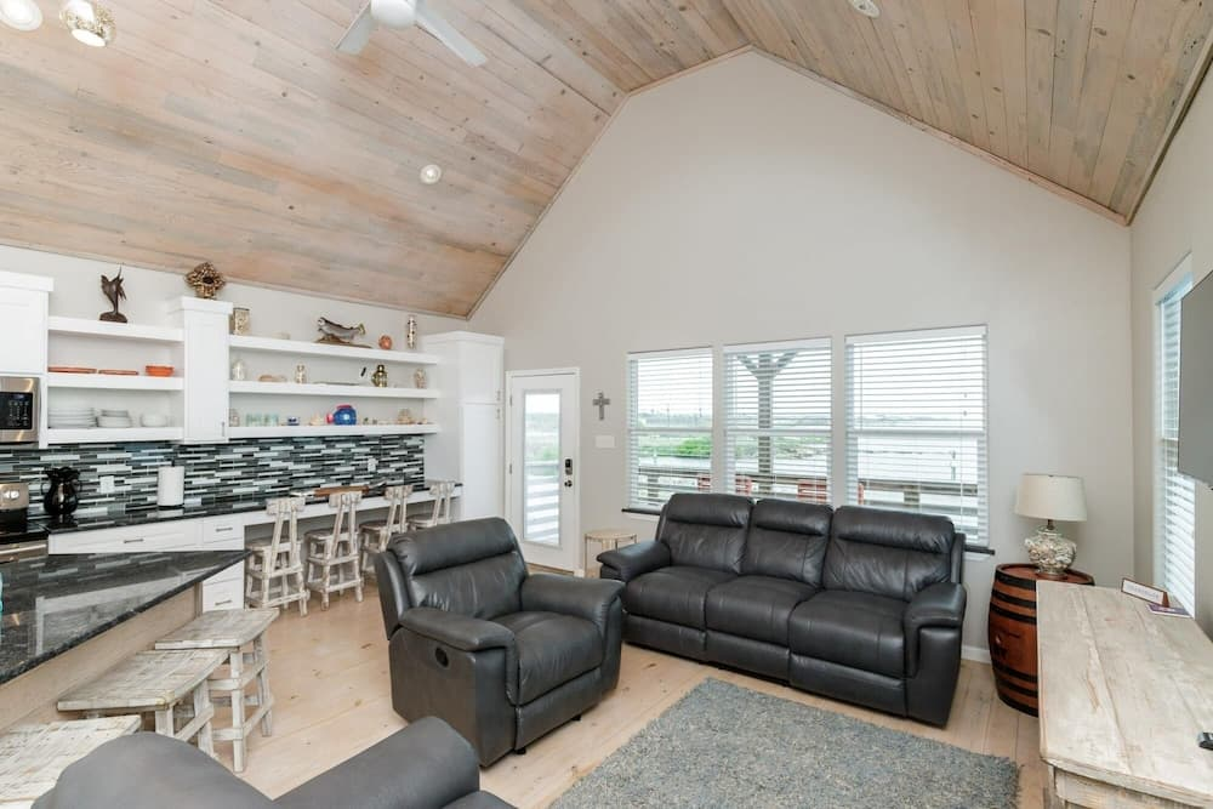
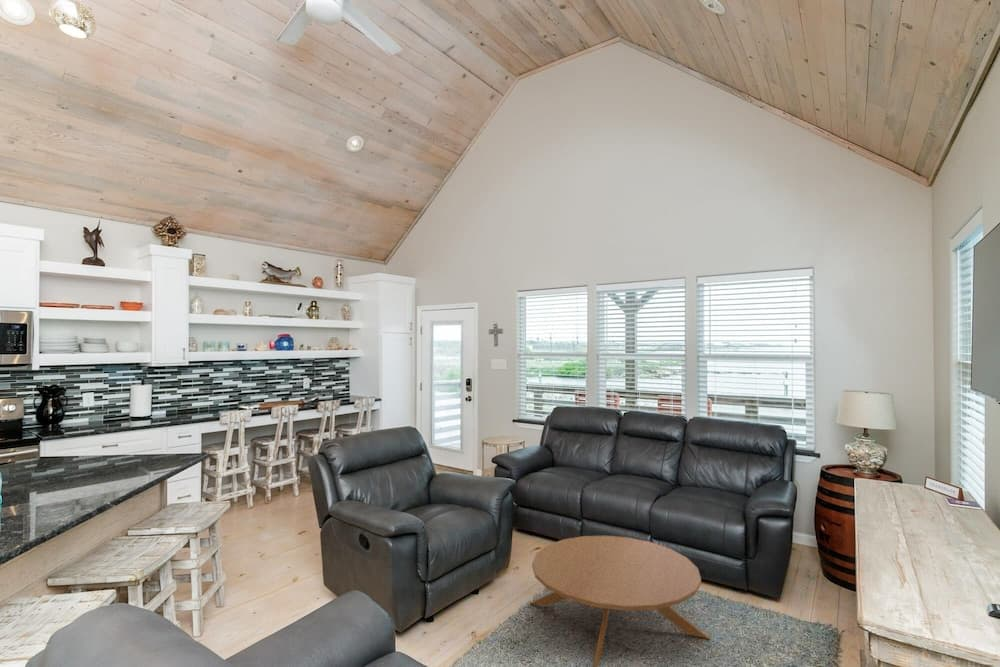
+ coffee table (614, 592)
